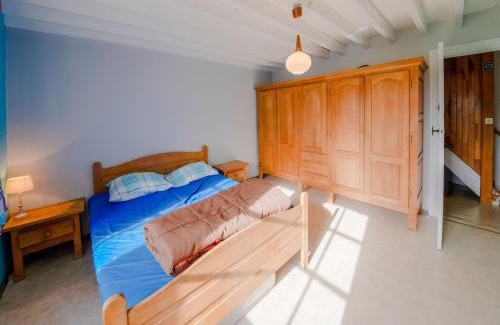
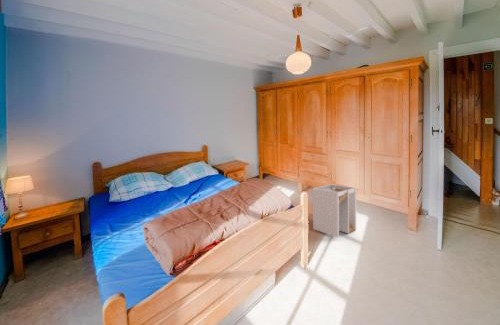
+ laundry hamper (334, 208)
